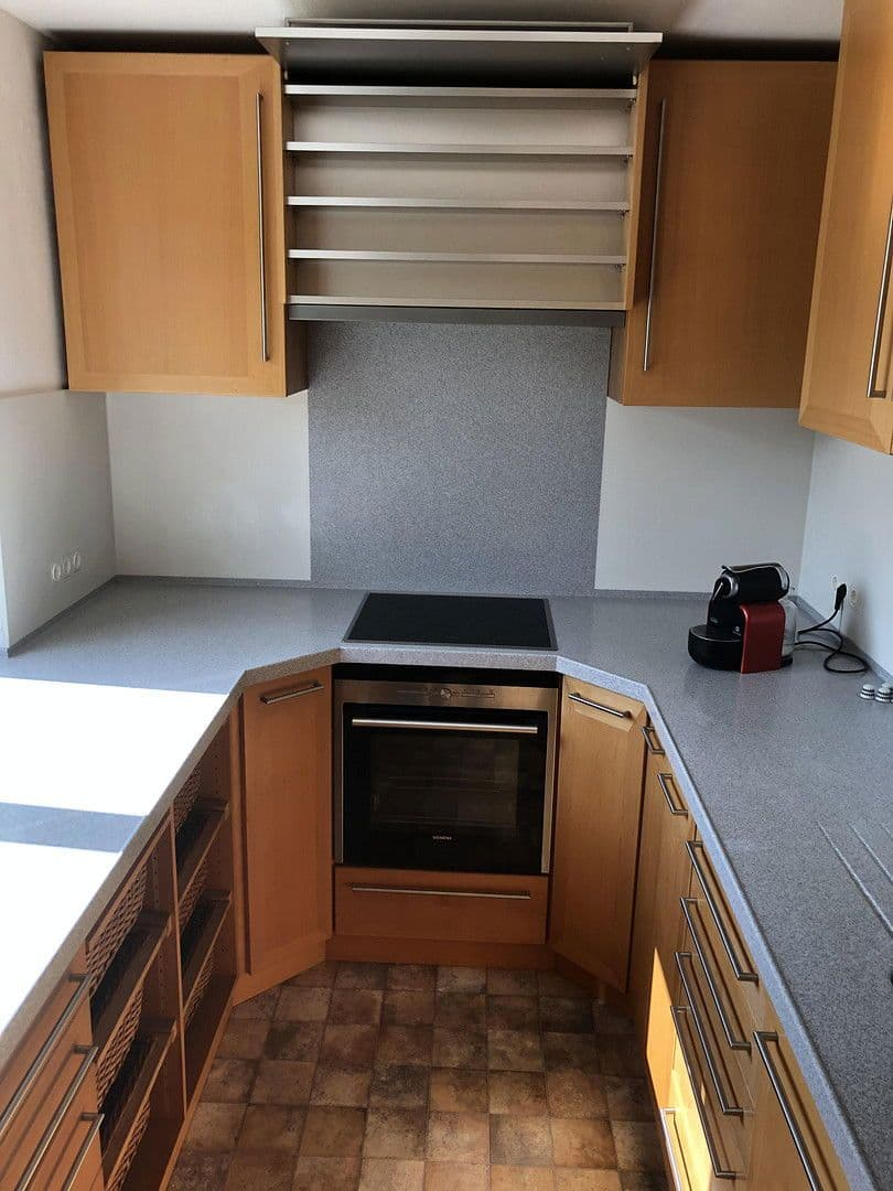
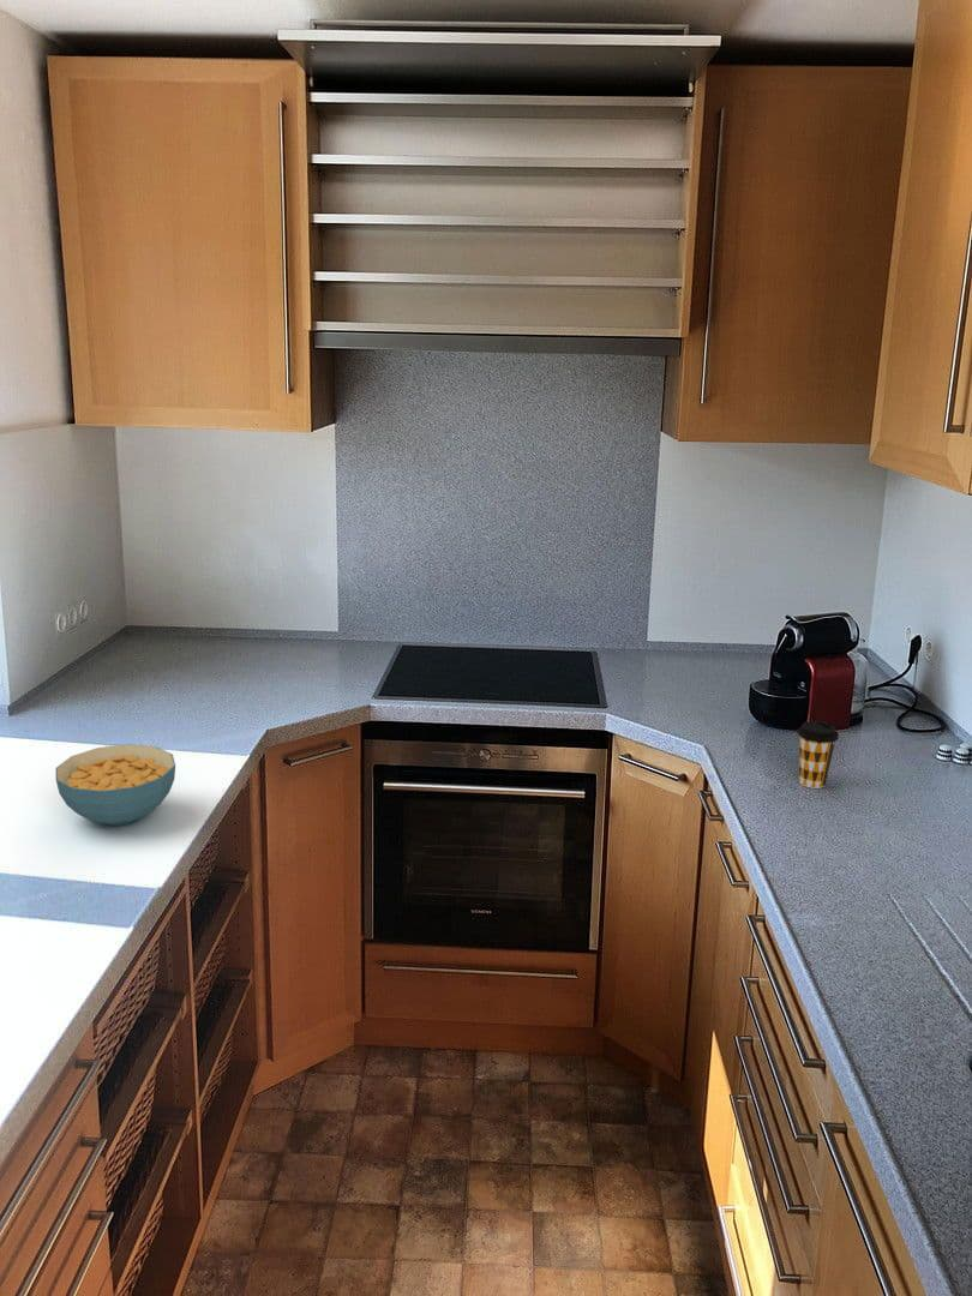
+ coffee cup (815, 755)
+ cereal bowl (118, 792)
